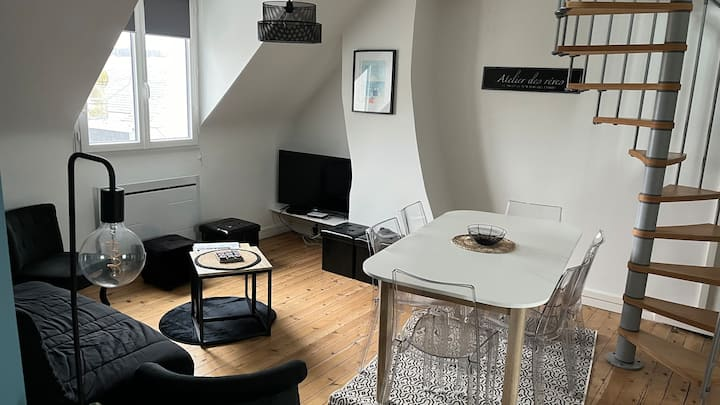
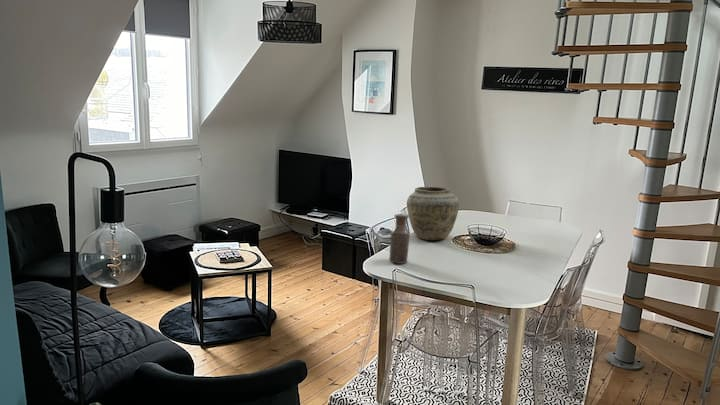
+ bottle (399, 238)
+ vase (432, 213)
